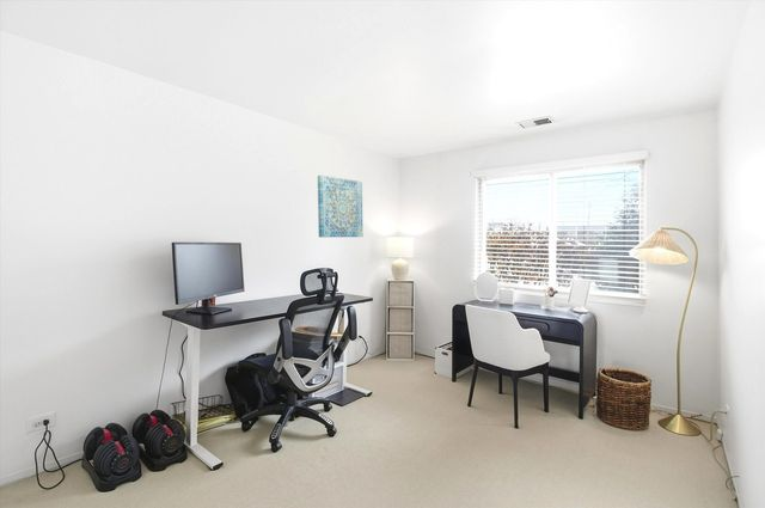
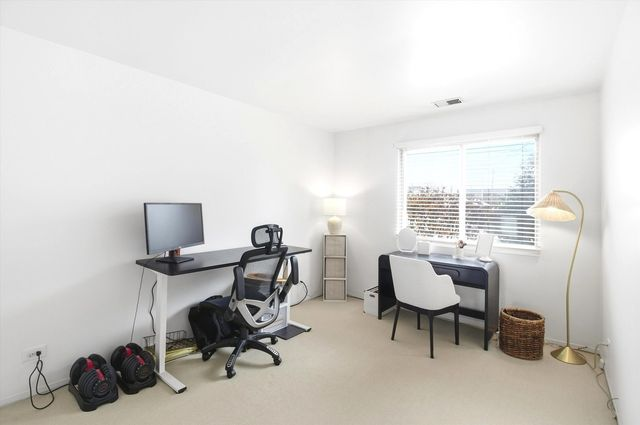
- wall art (341, 208)
